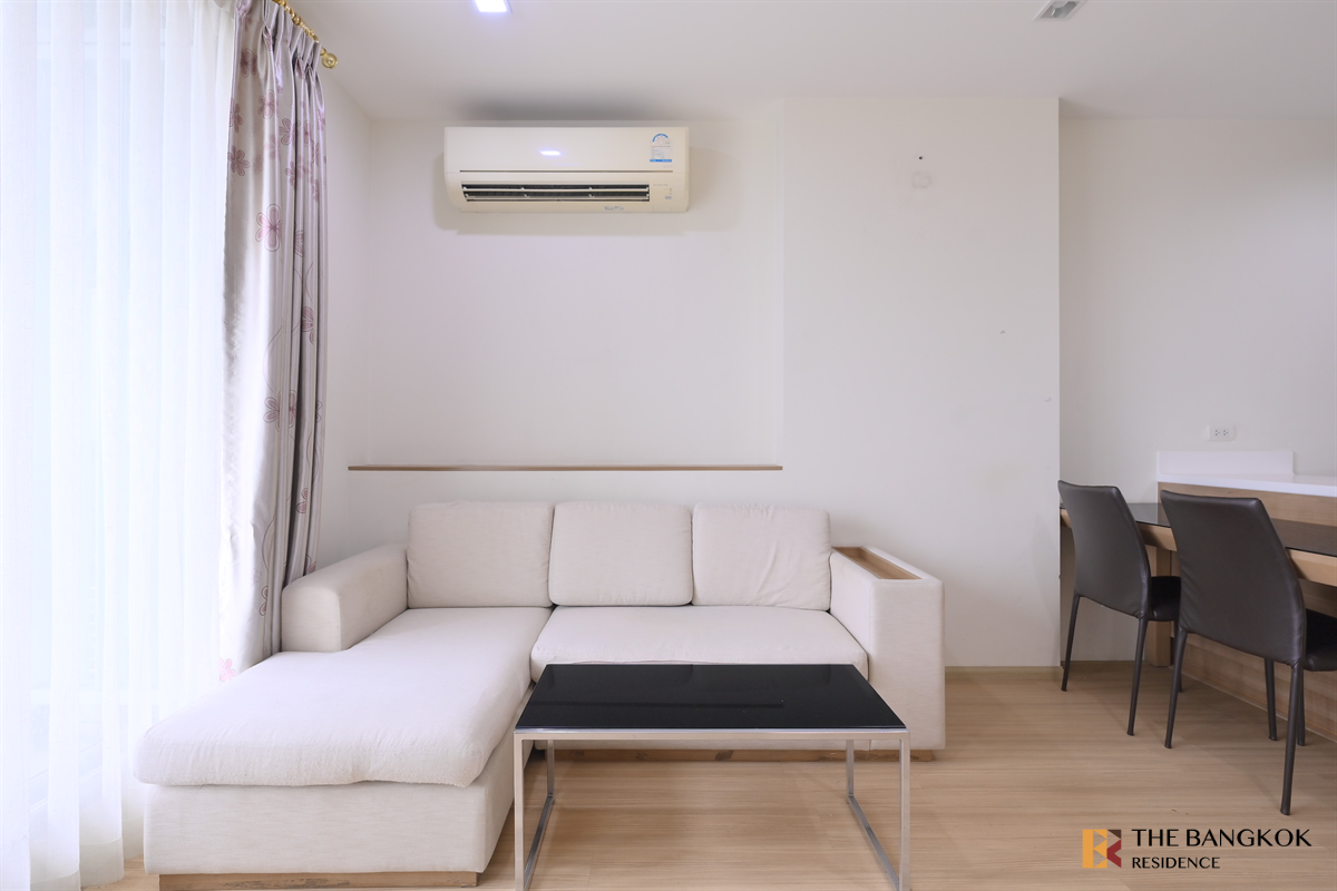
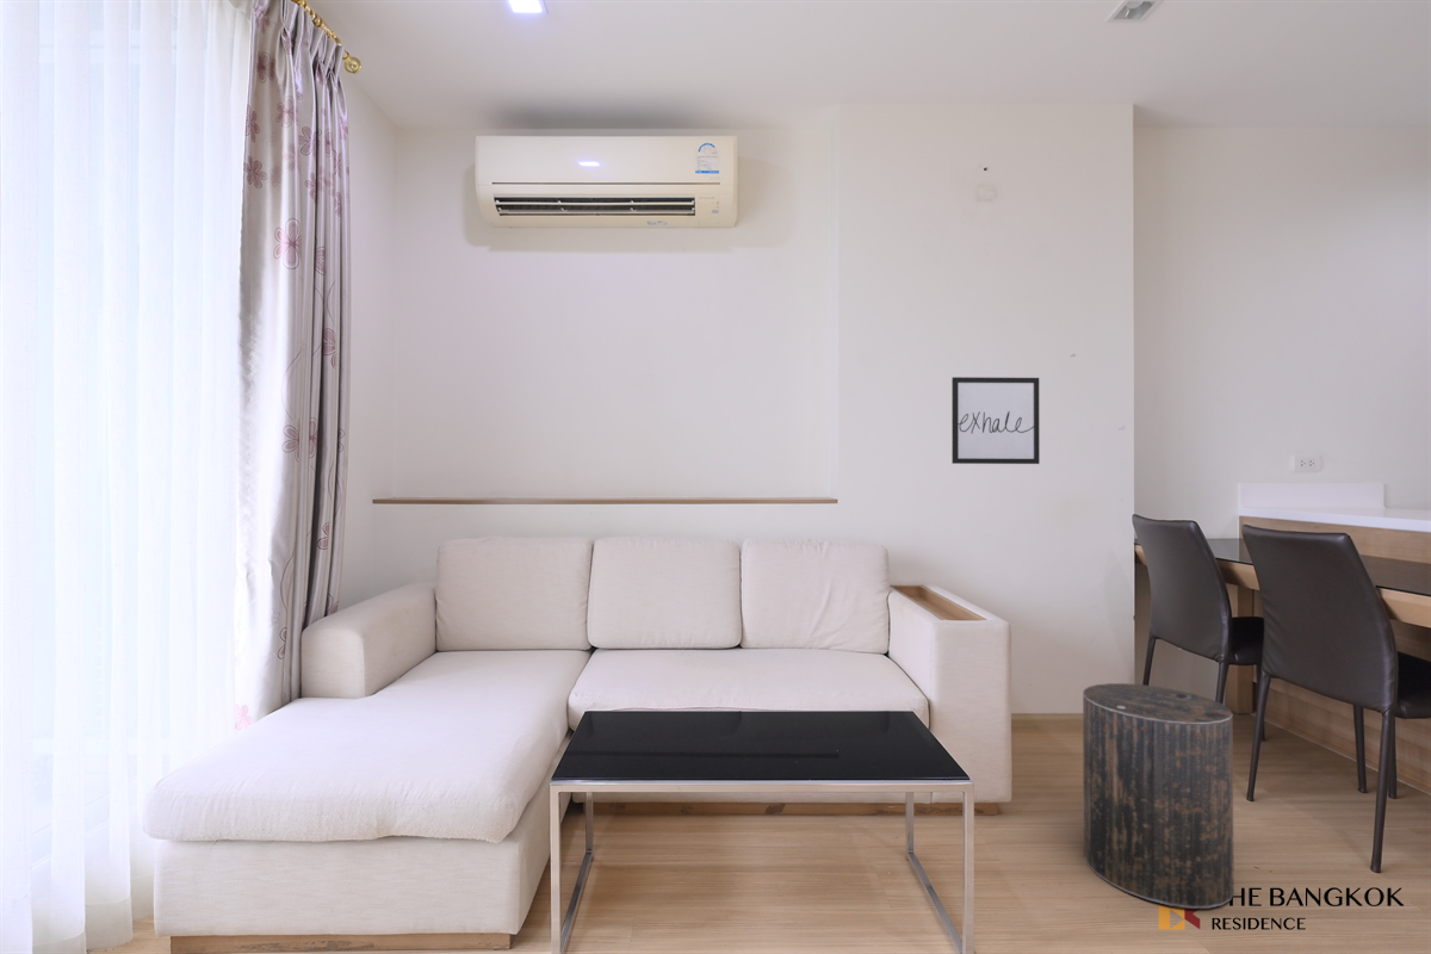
+ stool (1154, 785)
+ wall art (995, 420)
